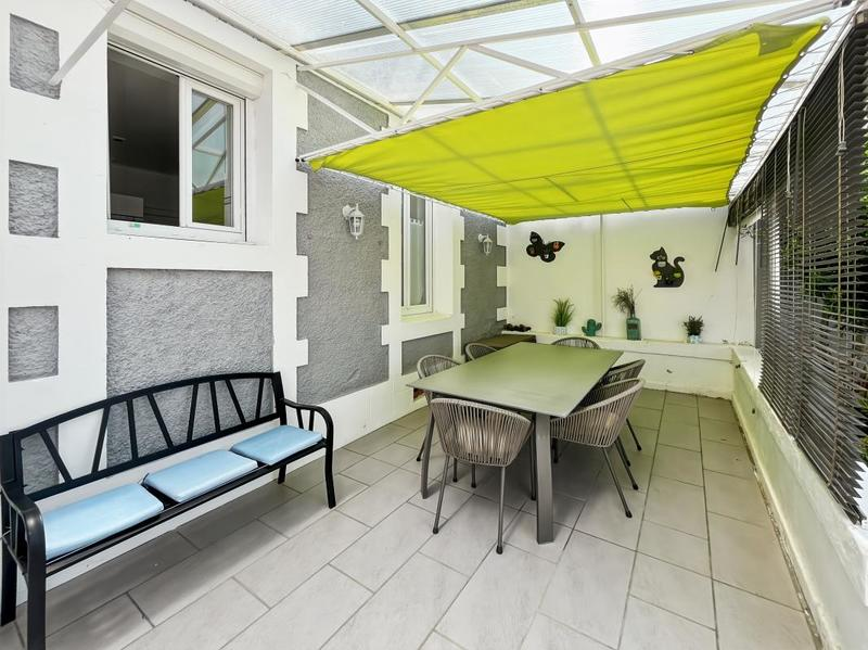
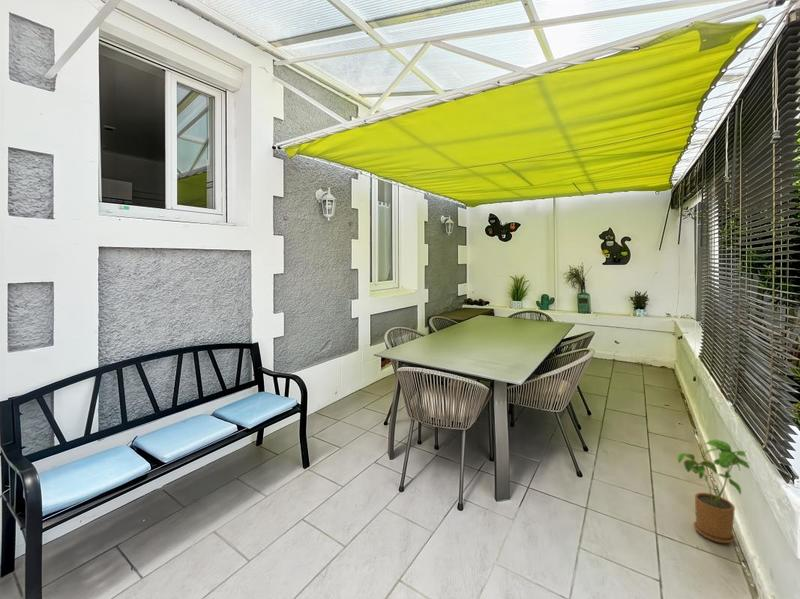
+ house plant (711, 487)
